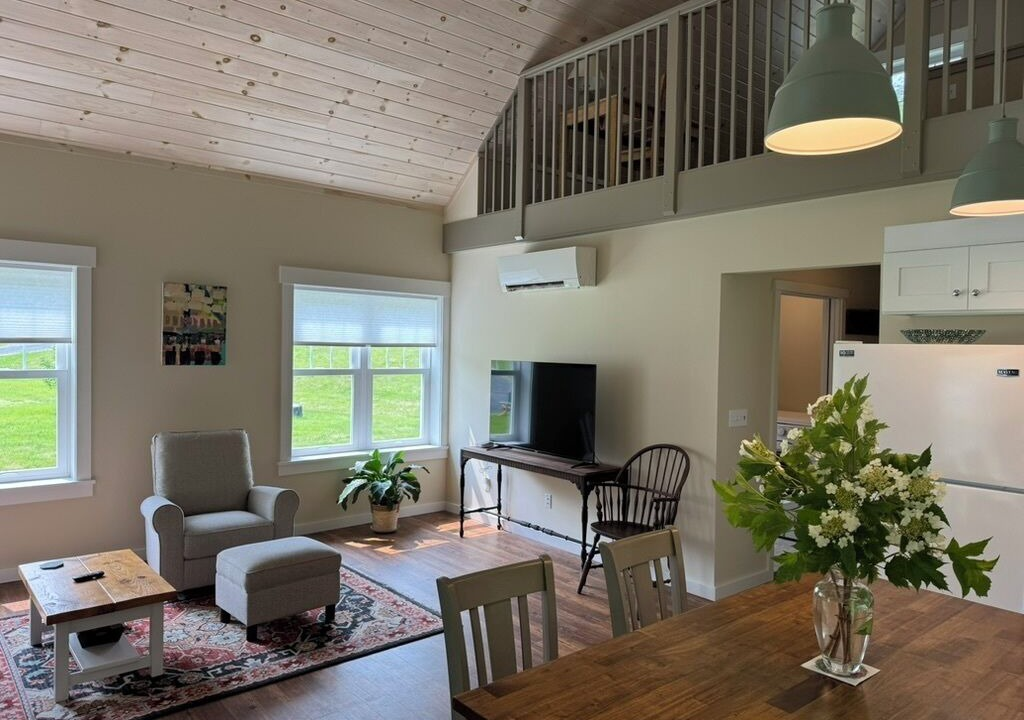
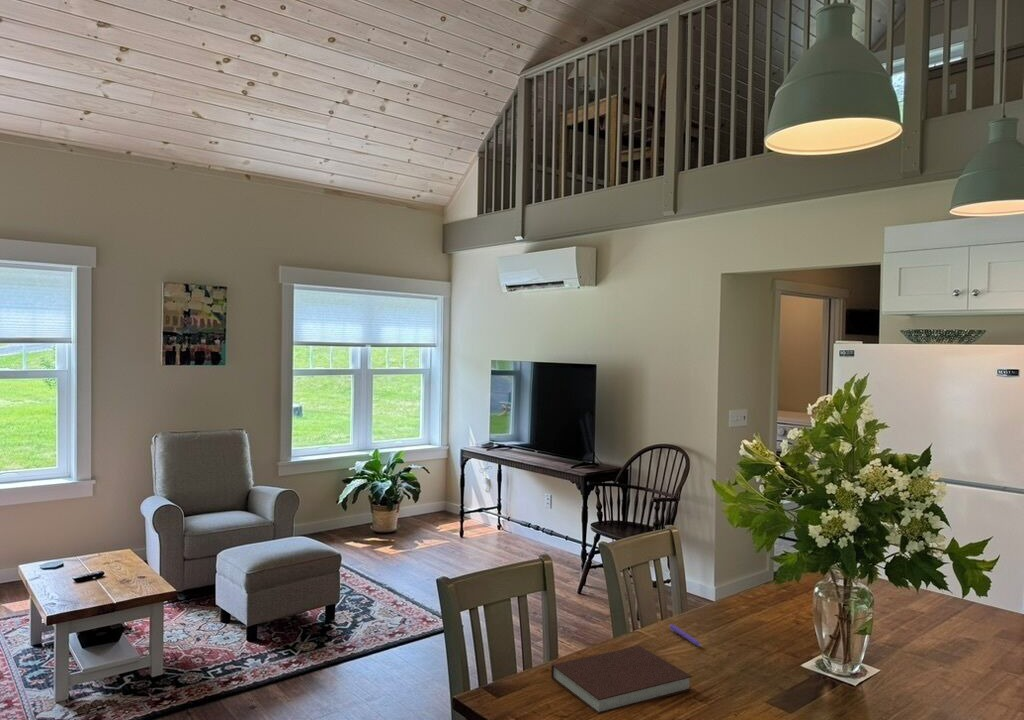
+ pen (685, 635)
+ notebook (620, 676)
